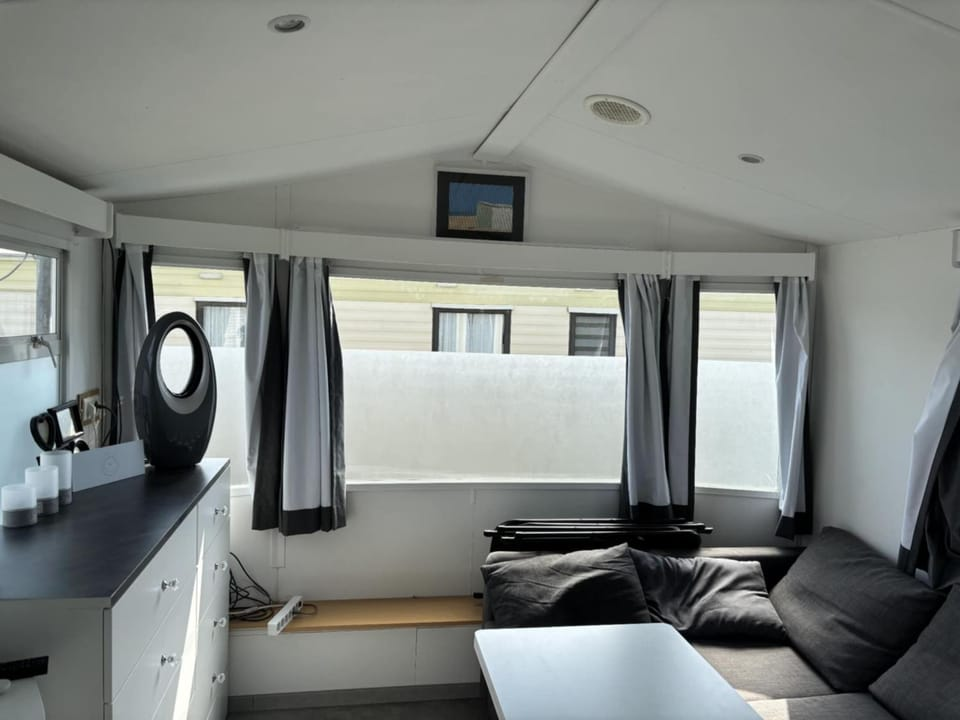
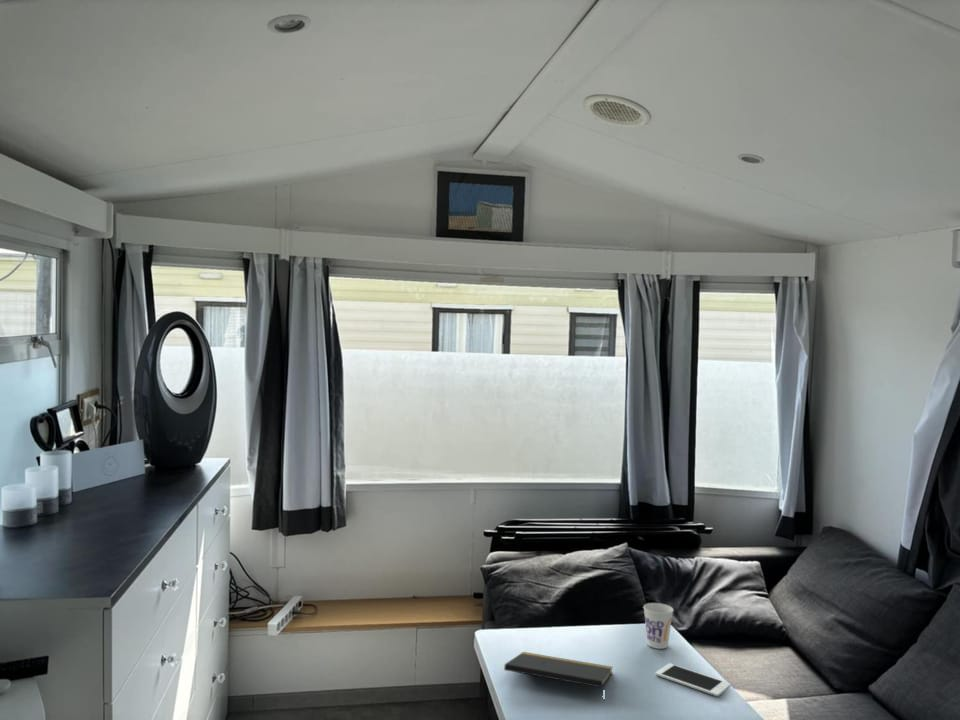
+ cup (657, 626)
+ cell phone (692, 679)
+ notepad (559, 668)
